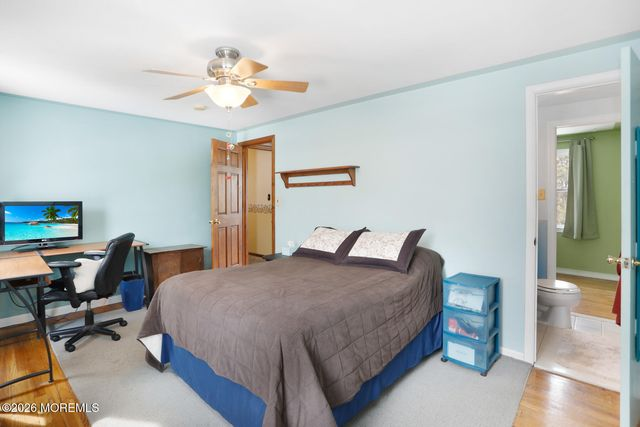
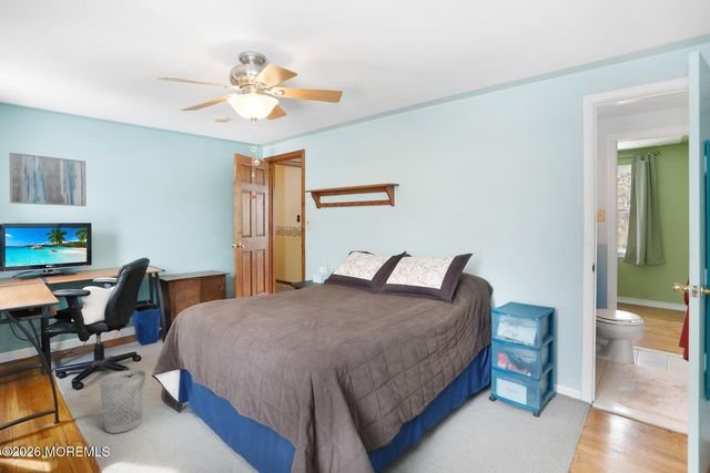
+ wastebasket (123, 400)
+ wall art (49, 181)
